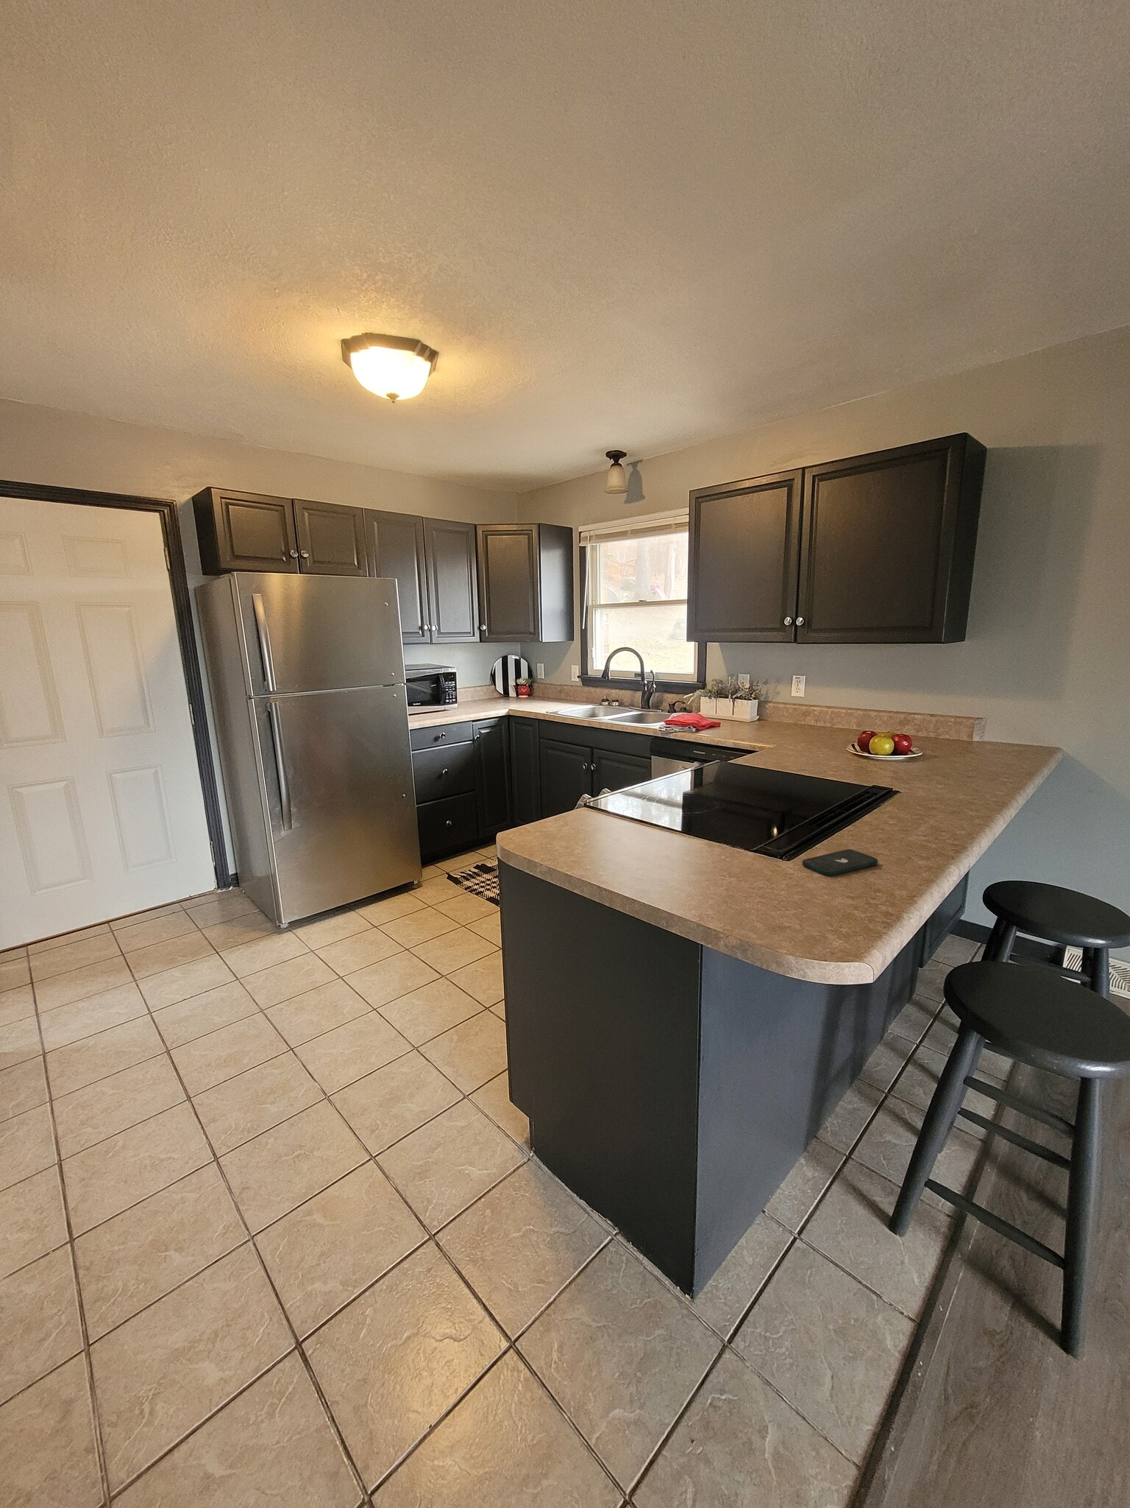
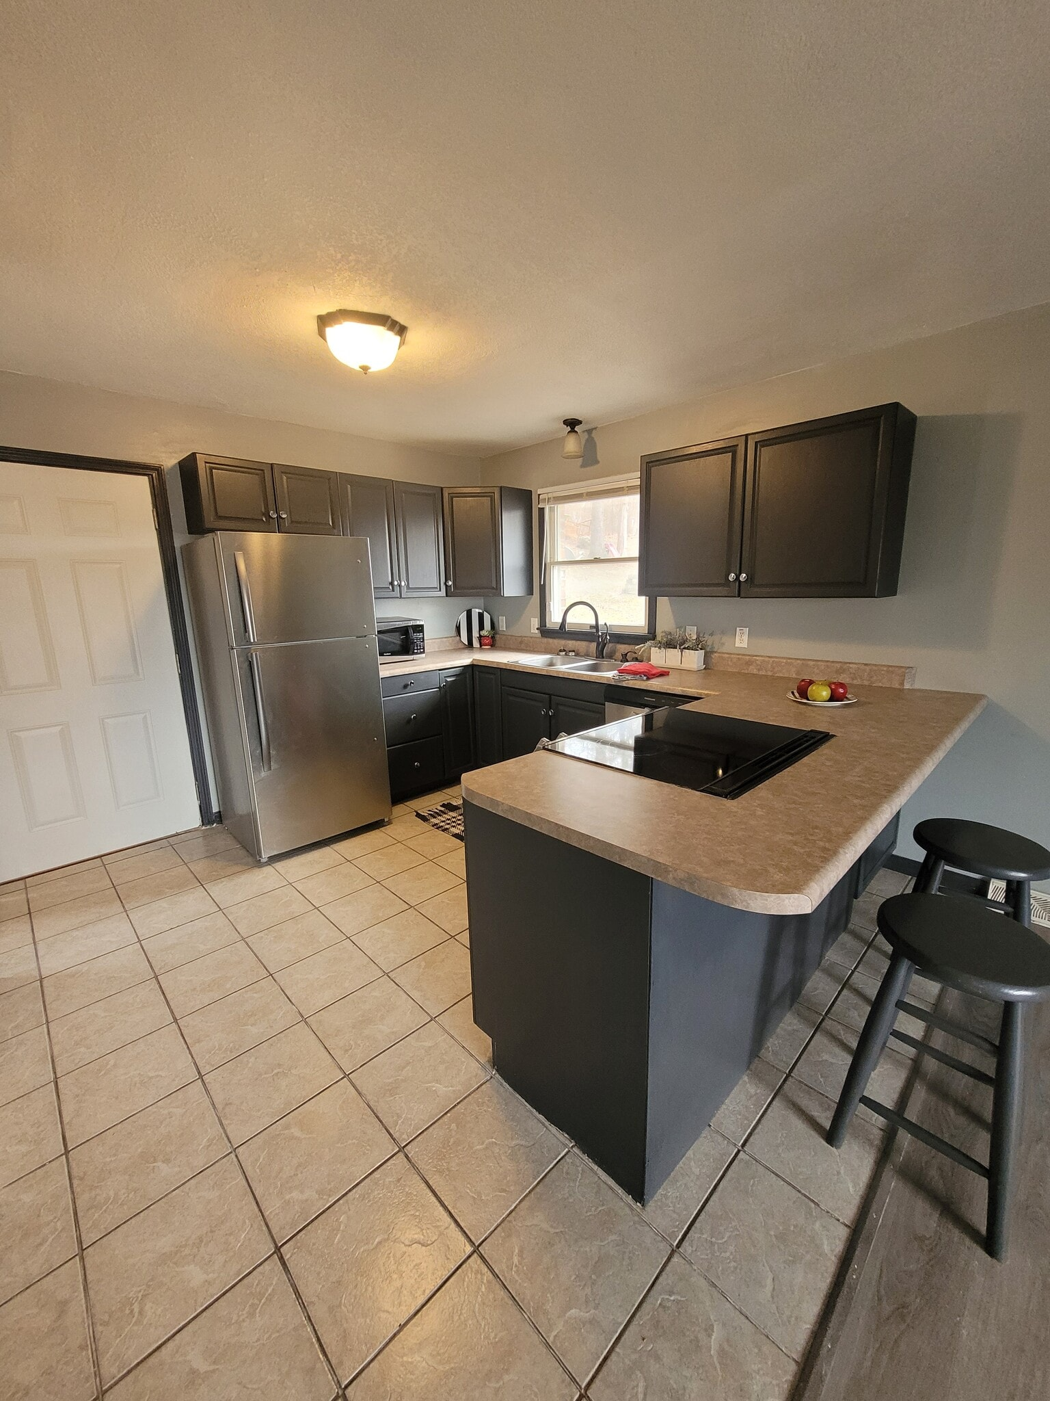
- smartphone (839, 862)
